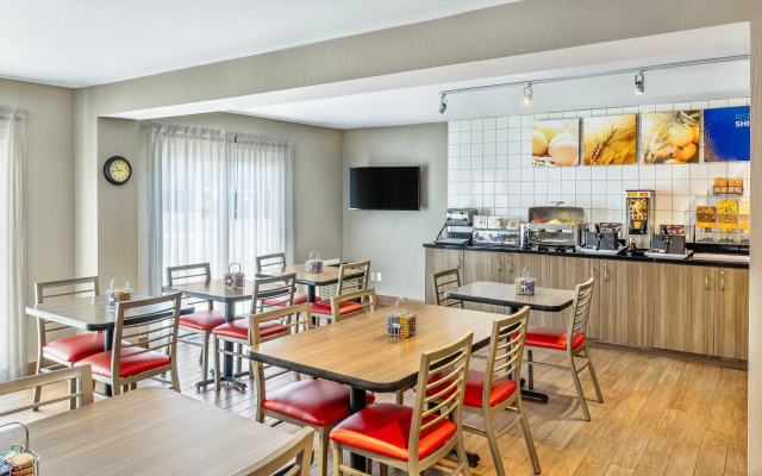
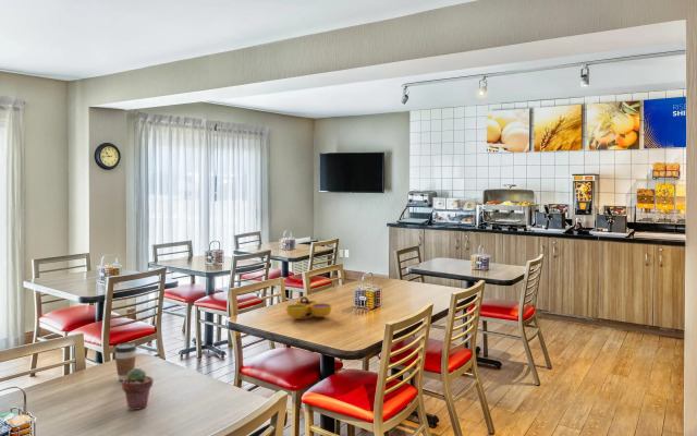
+ coffee cup (125, 361)
+ decorative bowl (307, 305)
+ potted succulent (137, 387)
